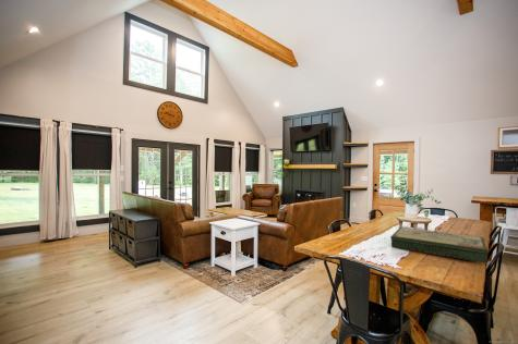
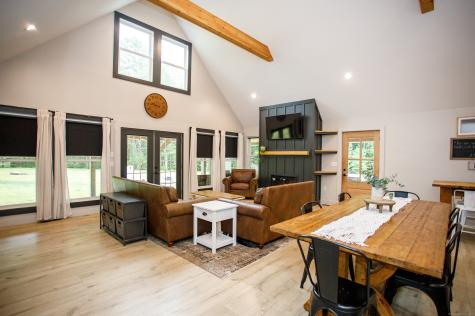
- board game (436, 242)
